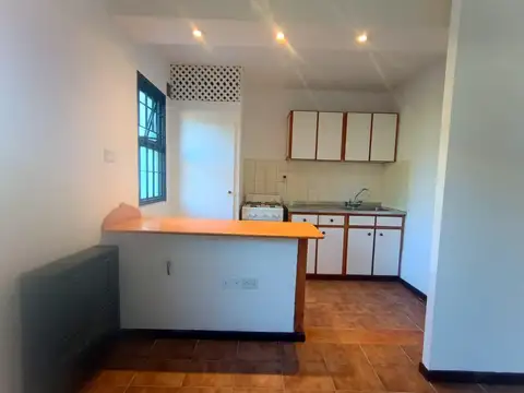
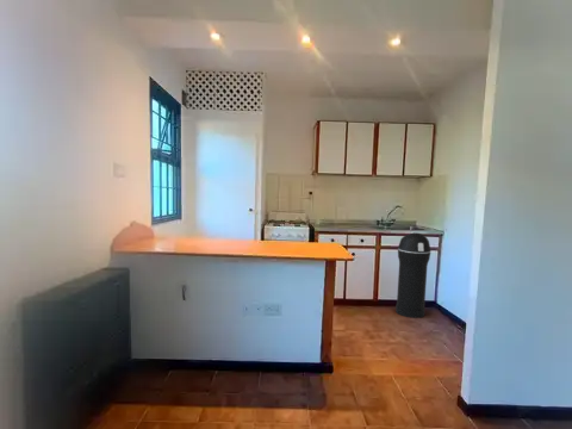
+ trash can (412, 273)
